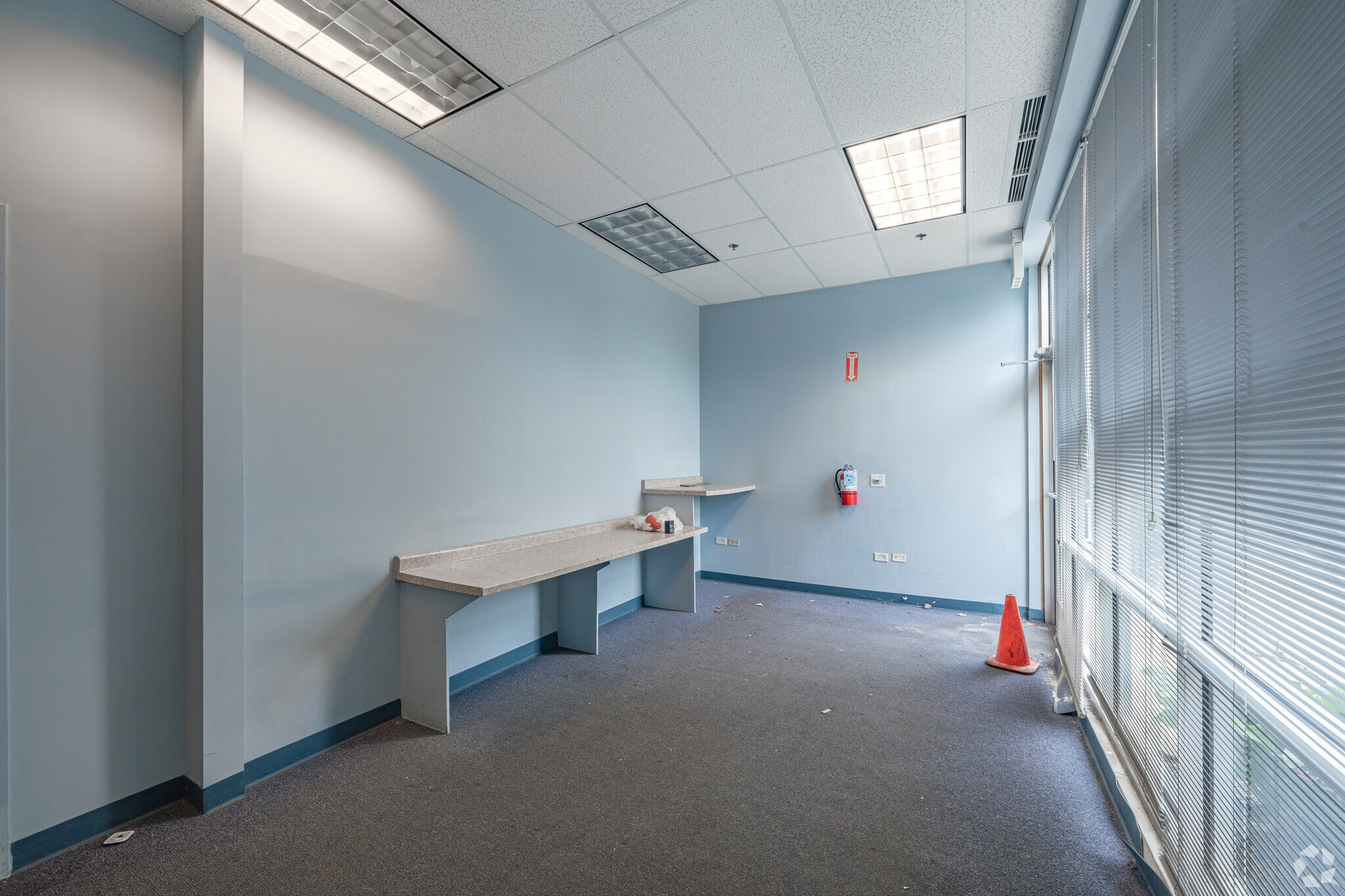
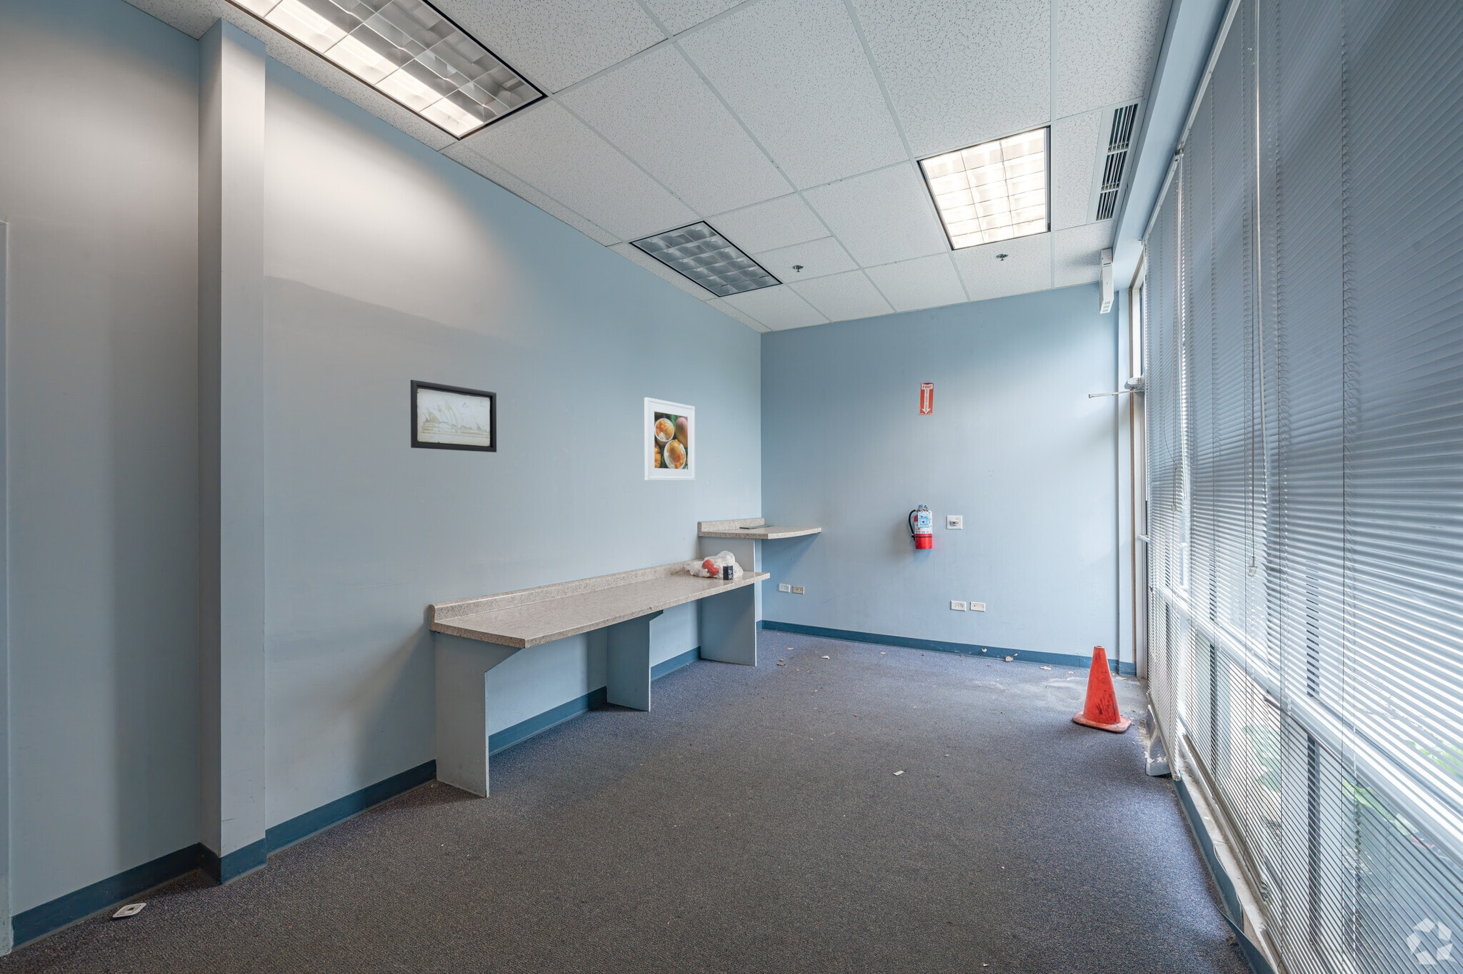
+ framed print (671, 441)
+ wall art (456, 419)
